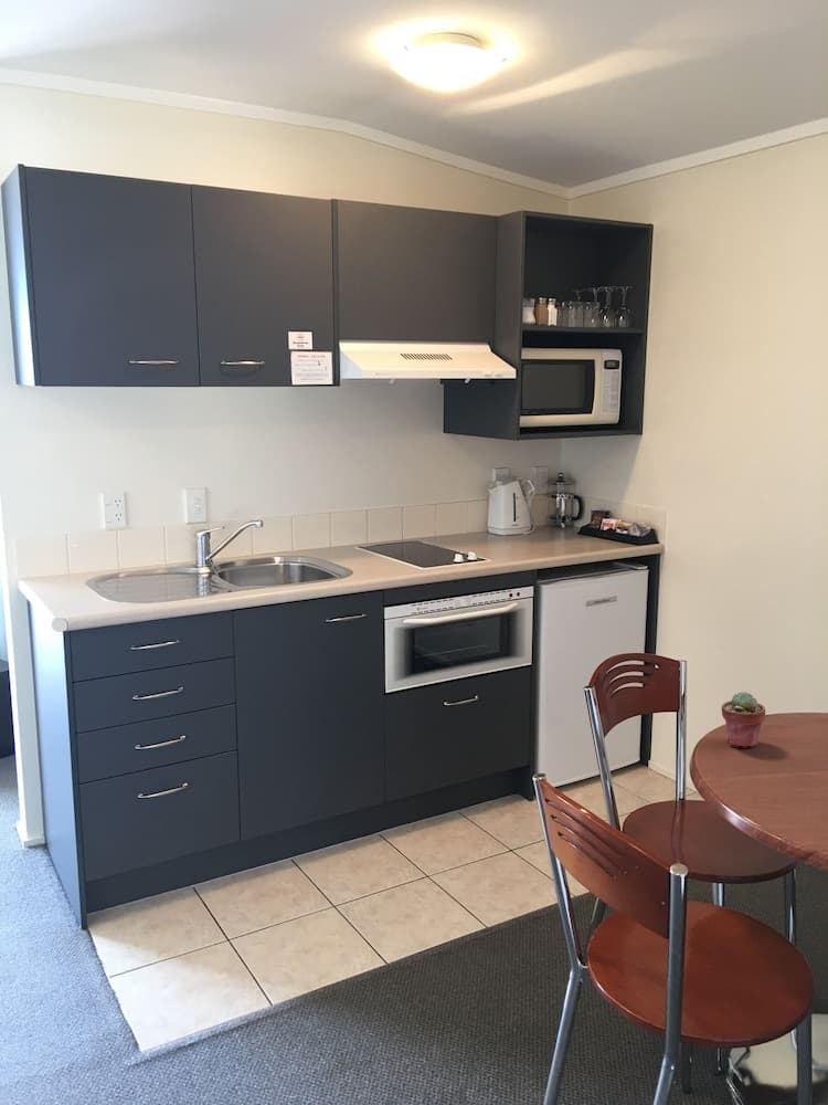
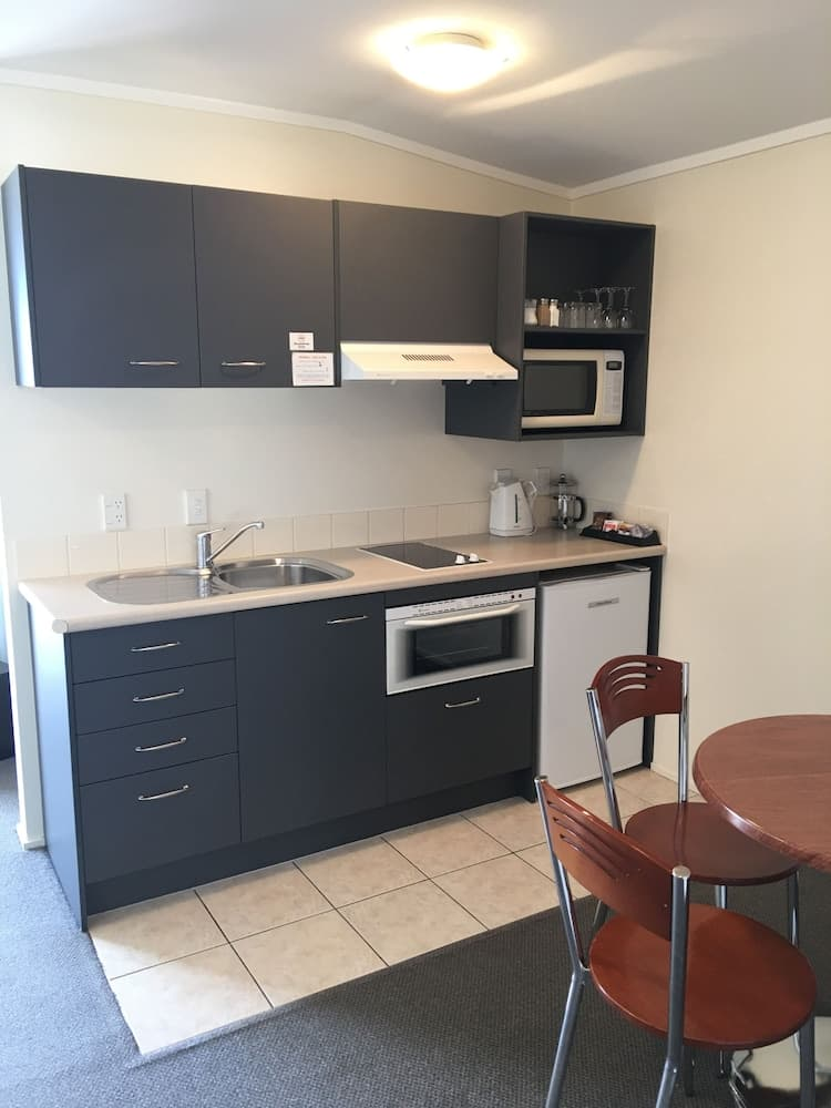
- potted succulent (743, 717)
